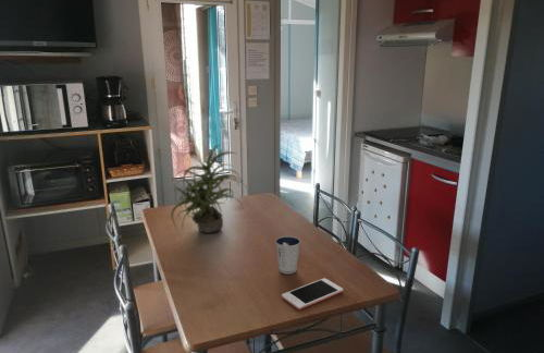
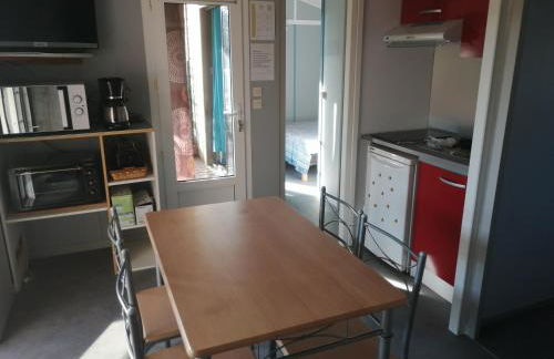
- potted plant (209, 192)
- cell phone (312, 292)
- dixie cup (287, 255)
